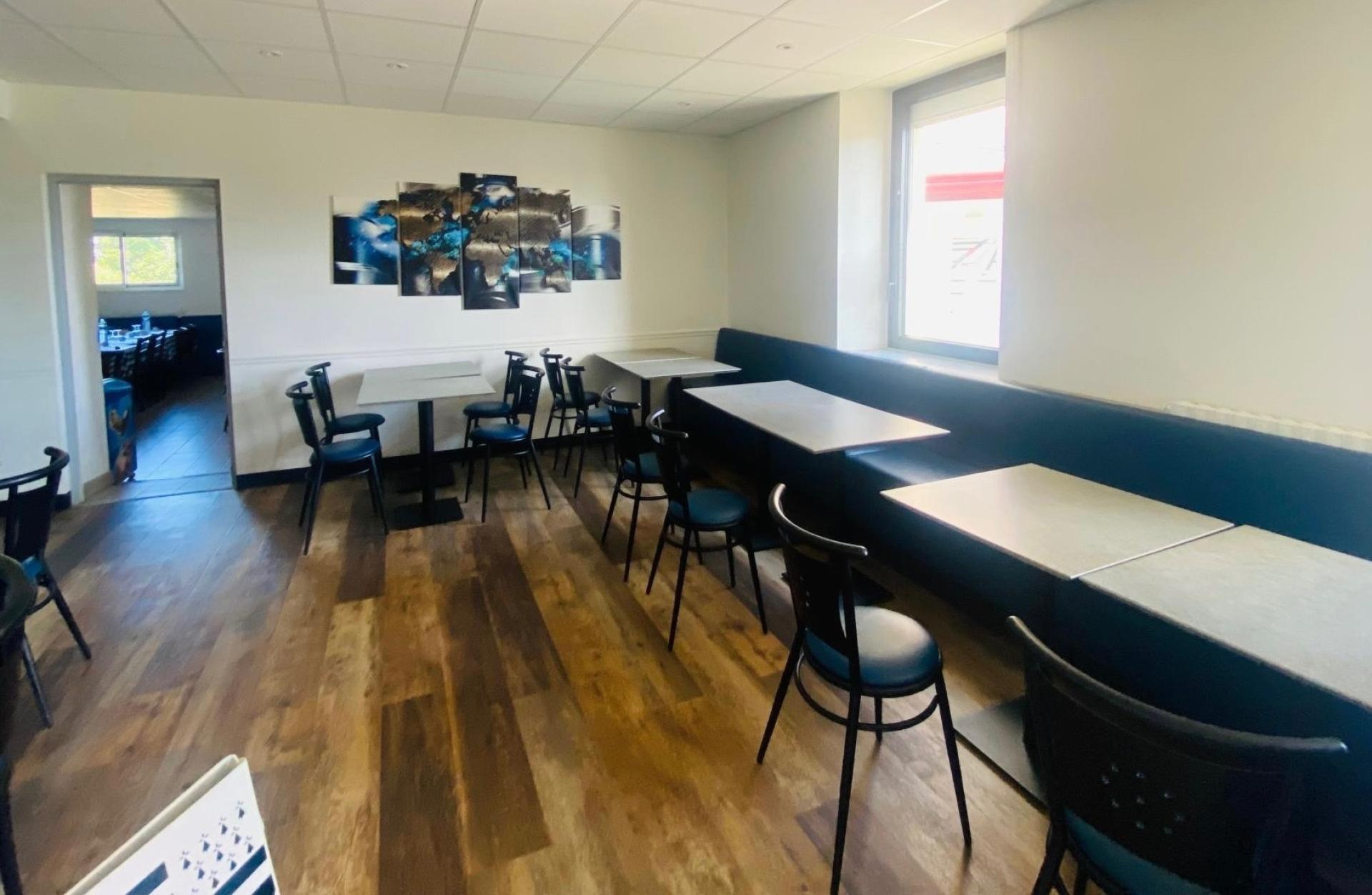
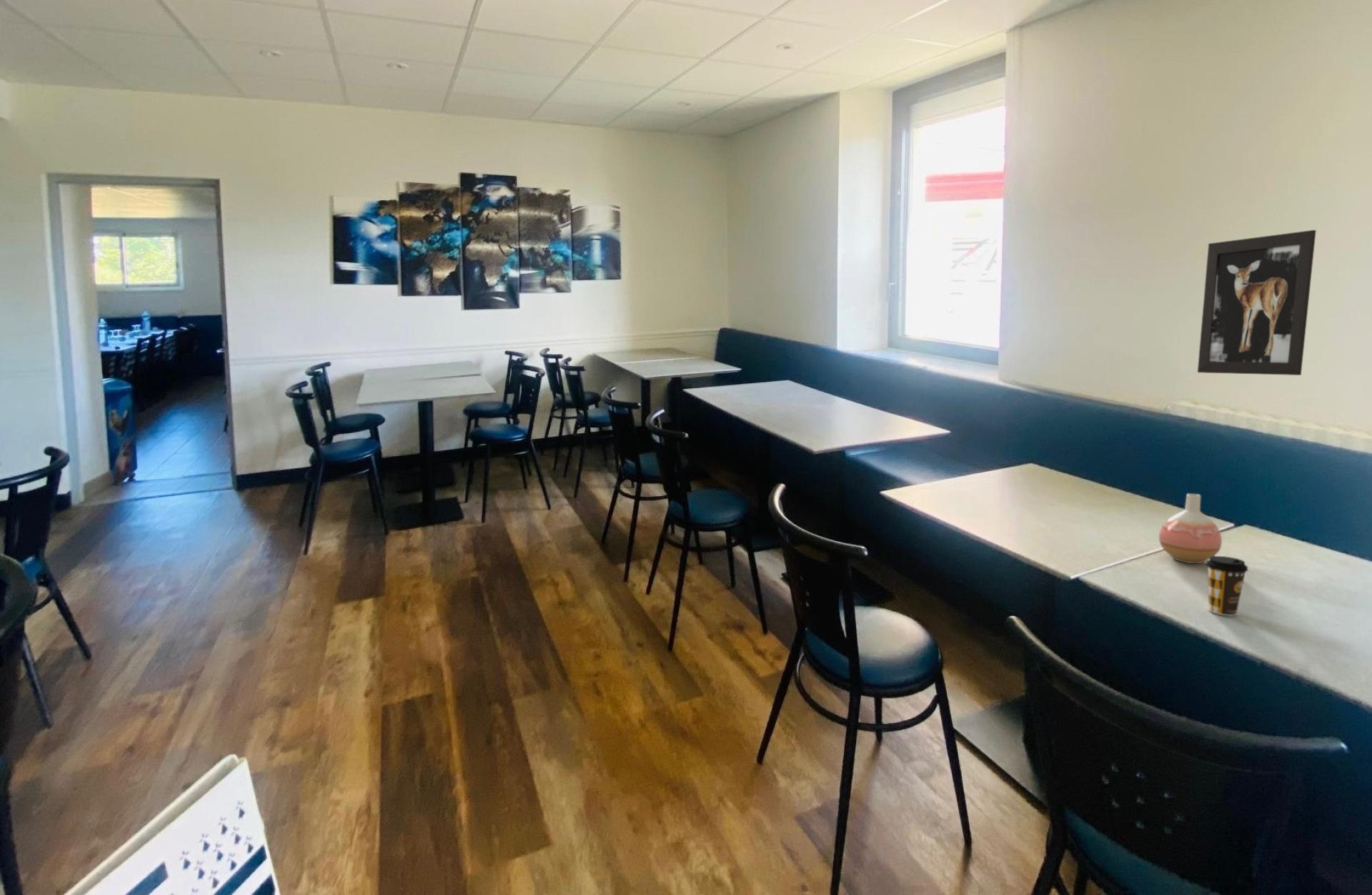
+ wall art (1252, 306)
+ coffee cup (1224, 585)
+ vase (1190, 528)
